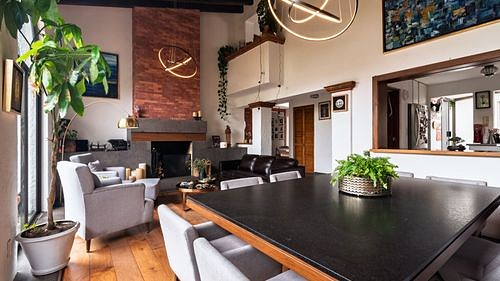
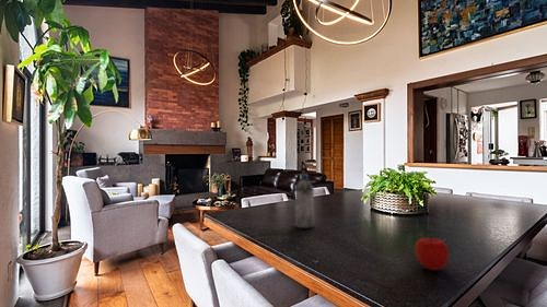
+ water bottle (304, 200)
+ fruit (431, 252)
